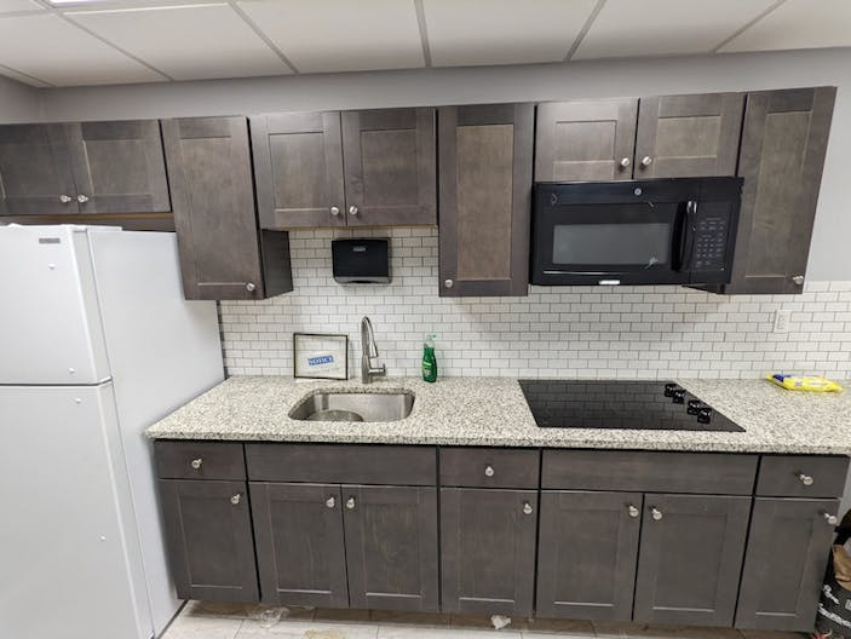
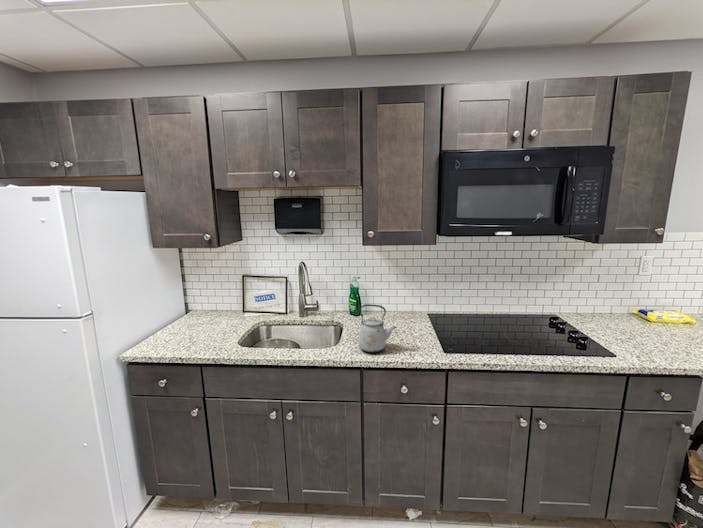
+ kettle (377, 327)
